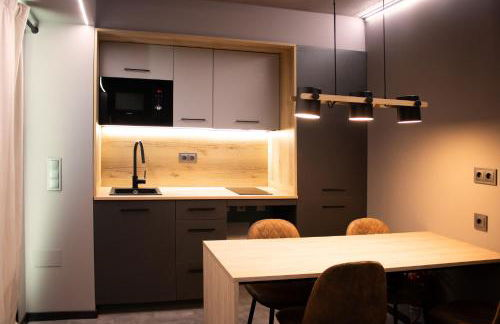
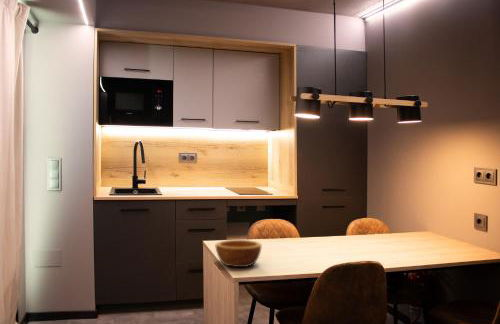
+ bowl (238, 253)
